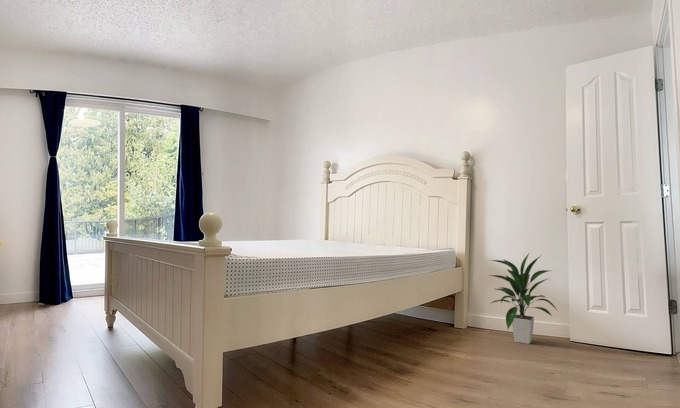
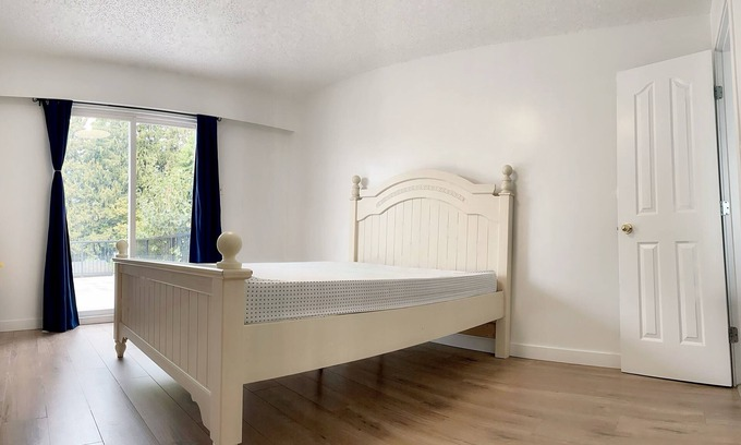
- indoor plant (519, 296)
